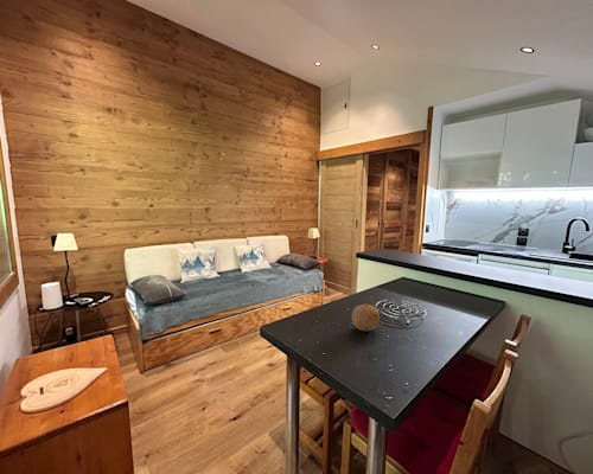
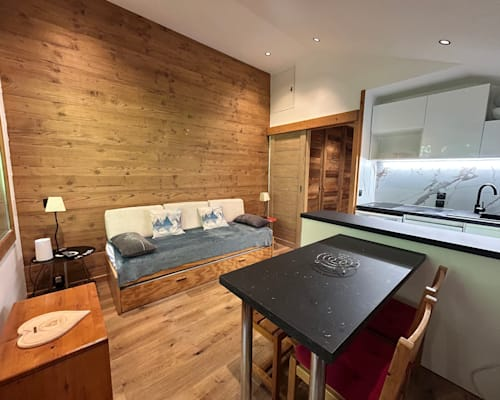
- fruit (365, 318)
